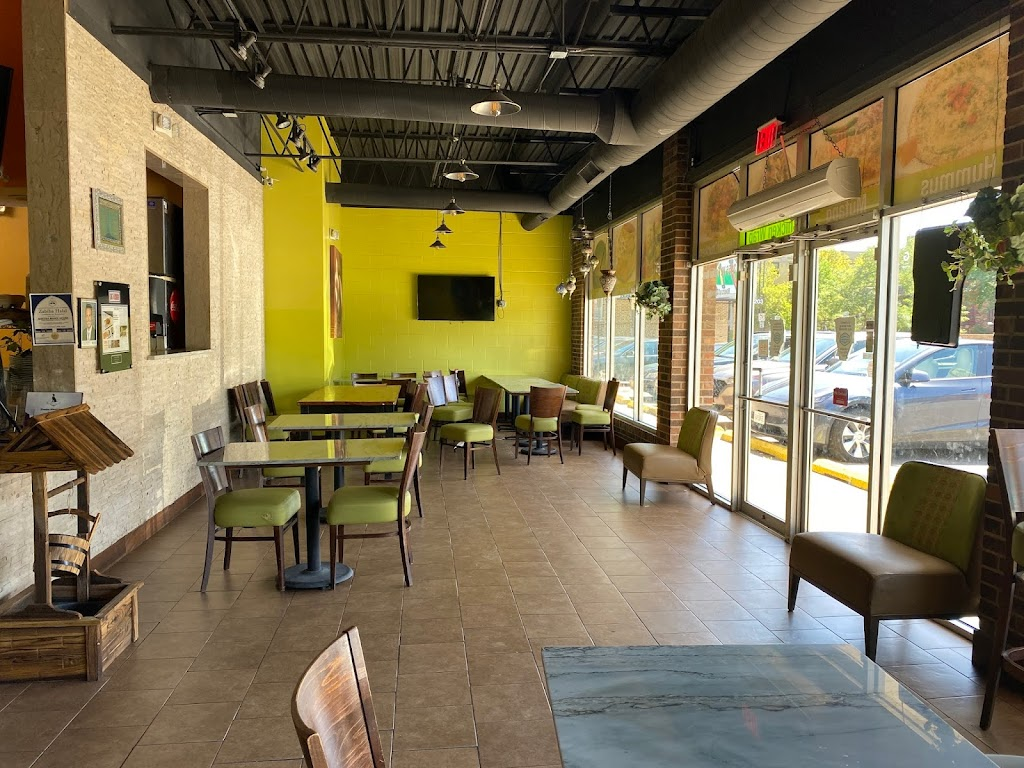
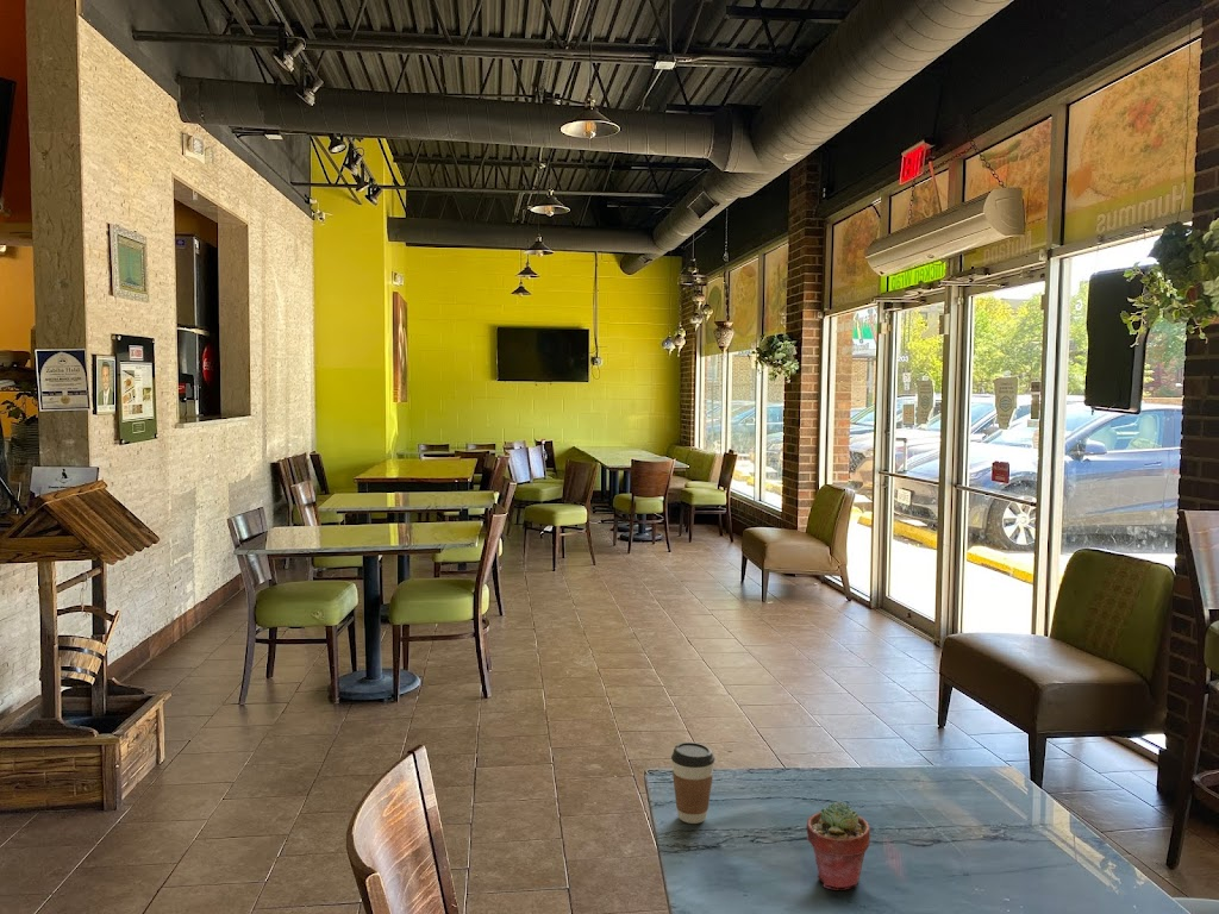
+ coffee cup (692, 783)
+ potted succulent (838, 840)
